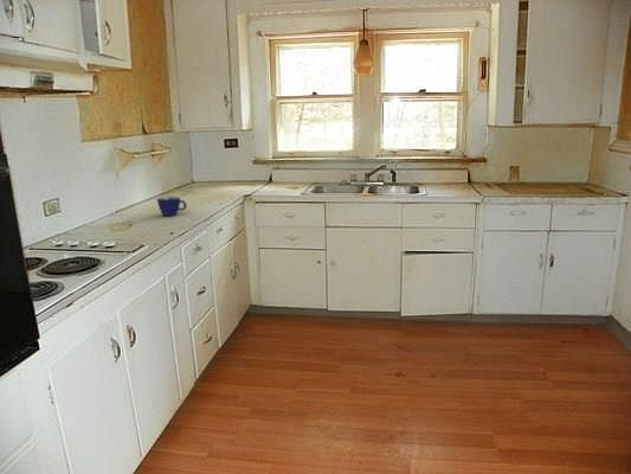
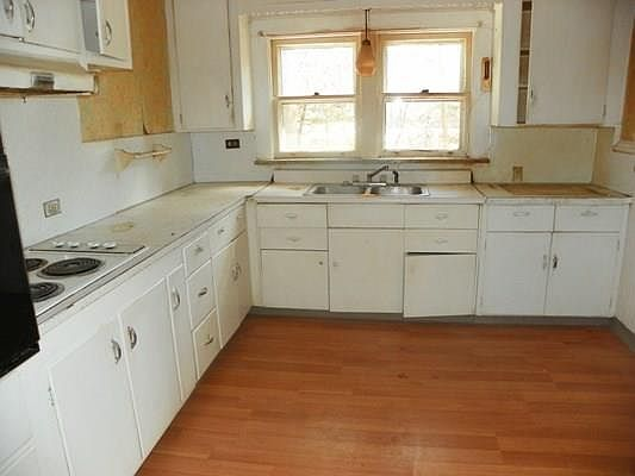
- cup (172, 205)
